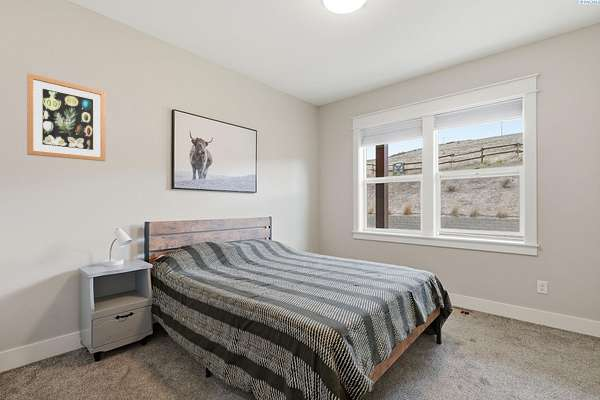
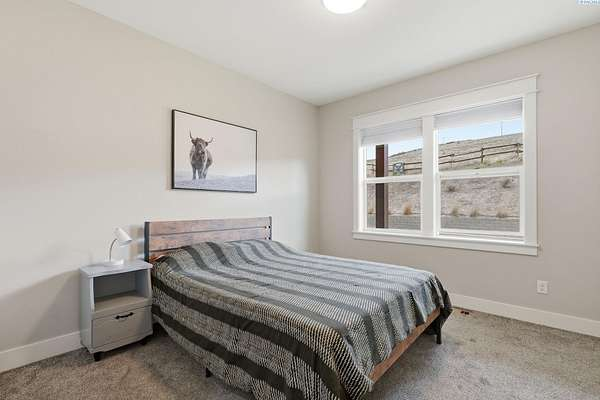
- wall art (69, 120)
